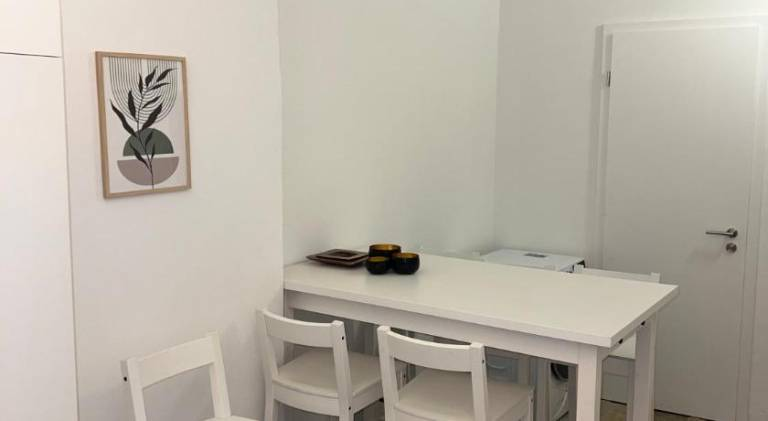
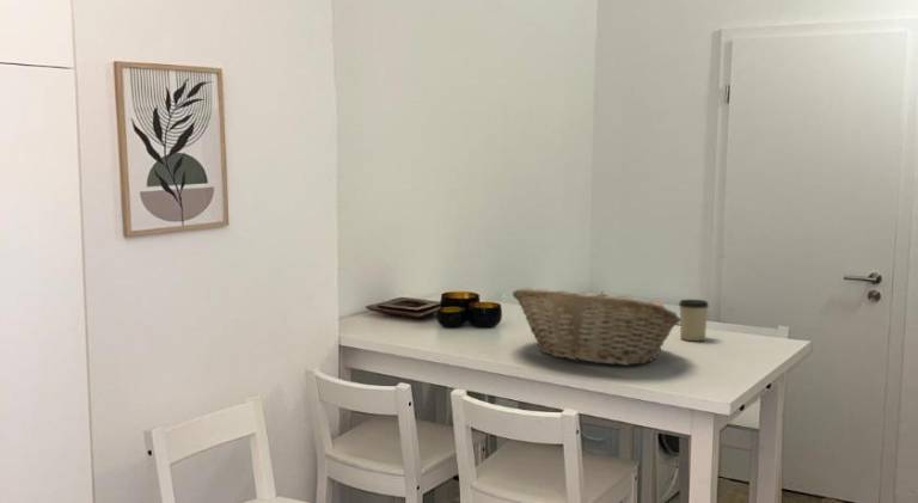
+ fruit basket (594, 319)
+ cup (692, 319)
